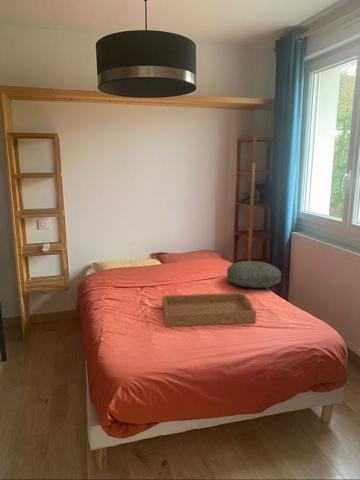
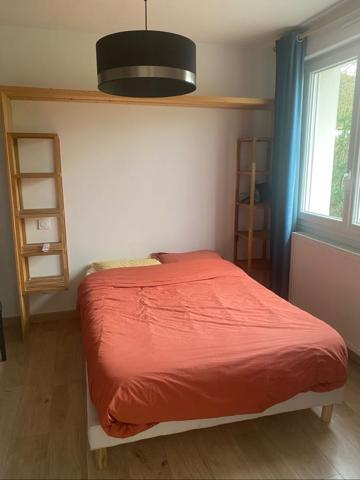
- serving tray (206, 306)
- pillow (252, 273)
